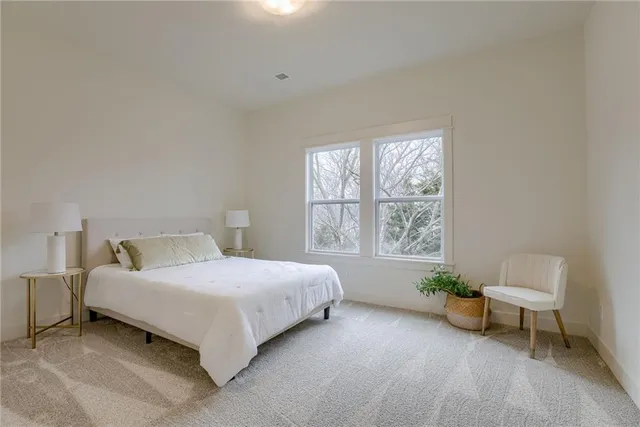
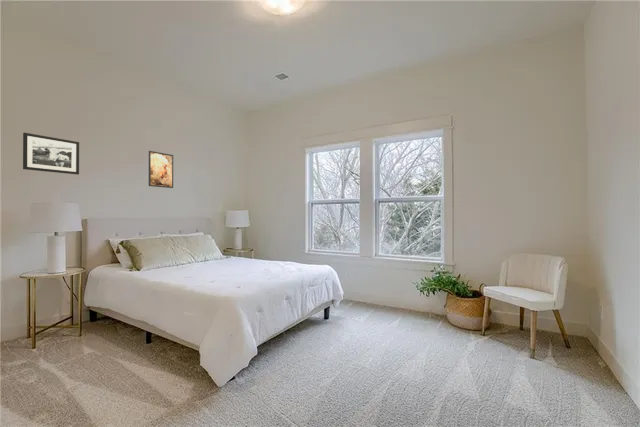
+ picture frame (52, 154)
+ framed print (161, 170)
